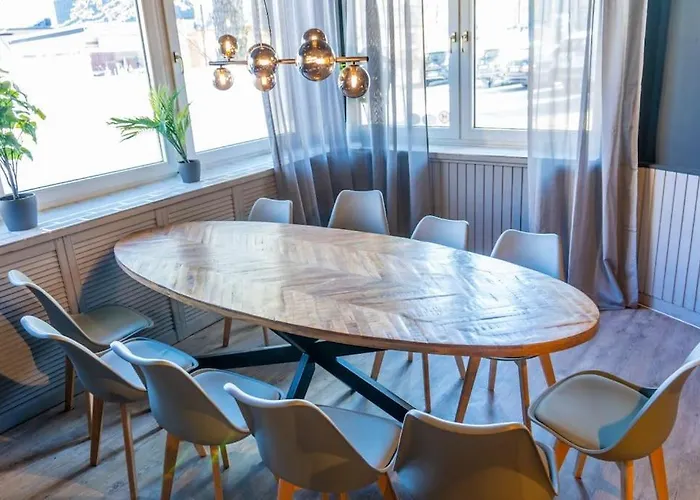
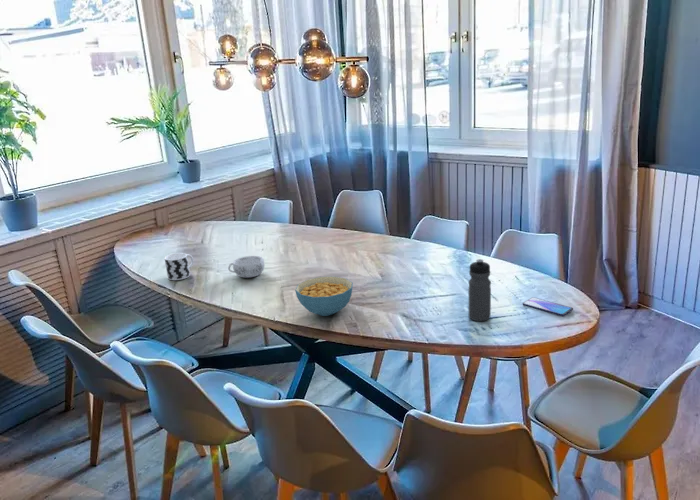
+ cup (180, 265)
+ water bottle (479, 289)
+ smartphone (547, 306)
+ decorative bowl (246, 267)
+ cereal bowl (325, 299)
